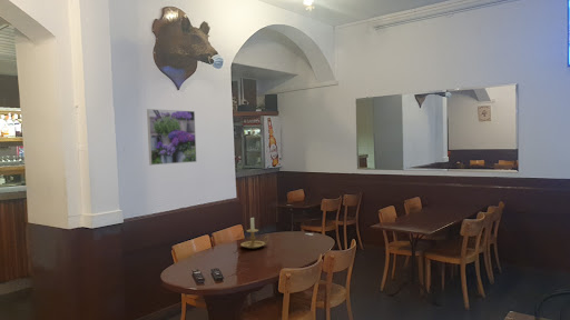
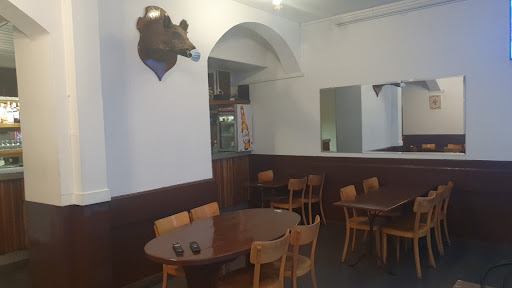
- candle holder (253, 231)
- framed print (173, 137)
